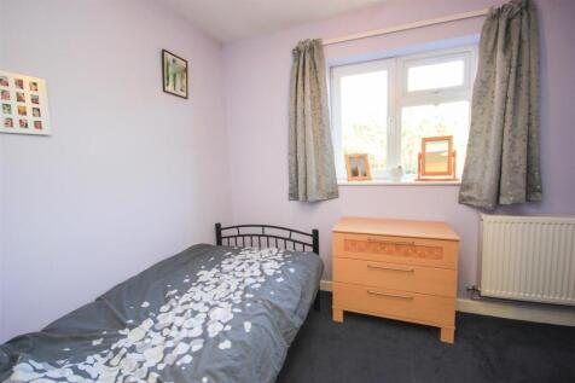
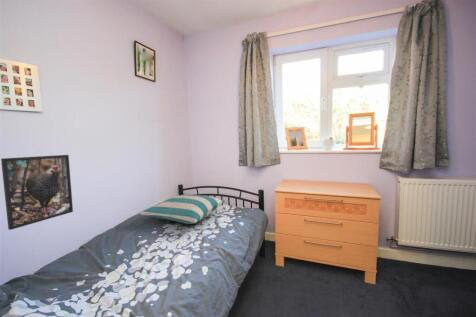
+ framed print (41, 188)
+ pillow (186, 207)
